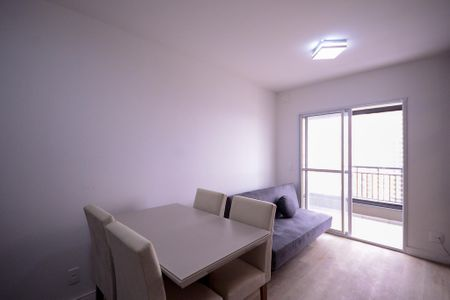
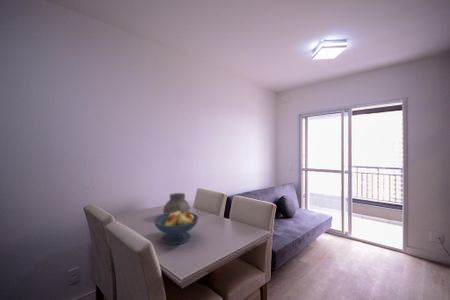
+ fruit bowl (176, 224)
+ vase (176, 205)
